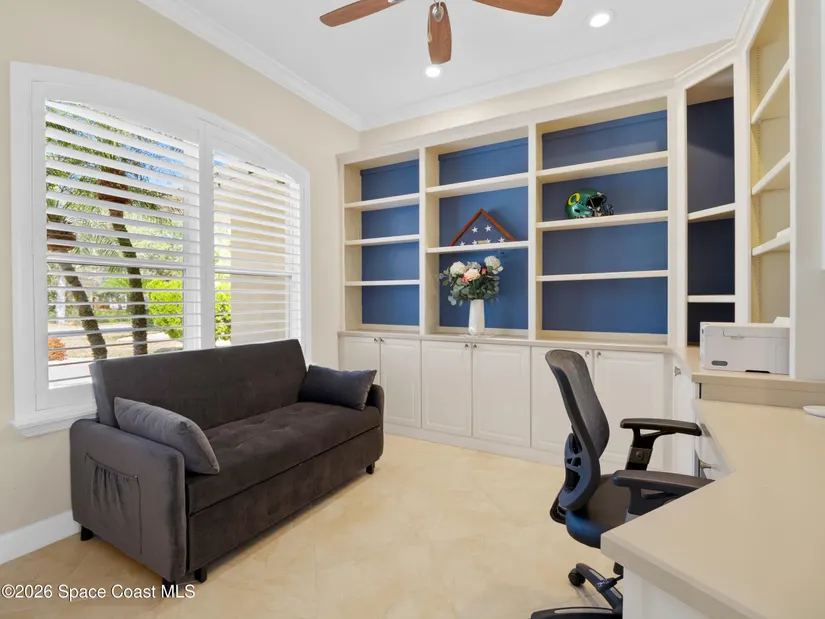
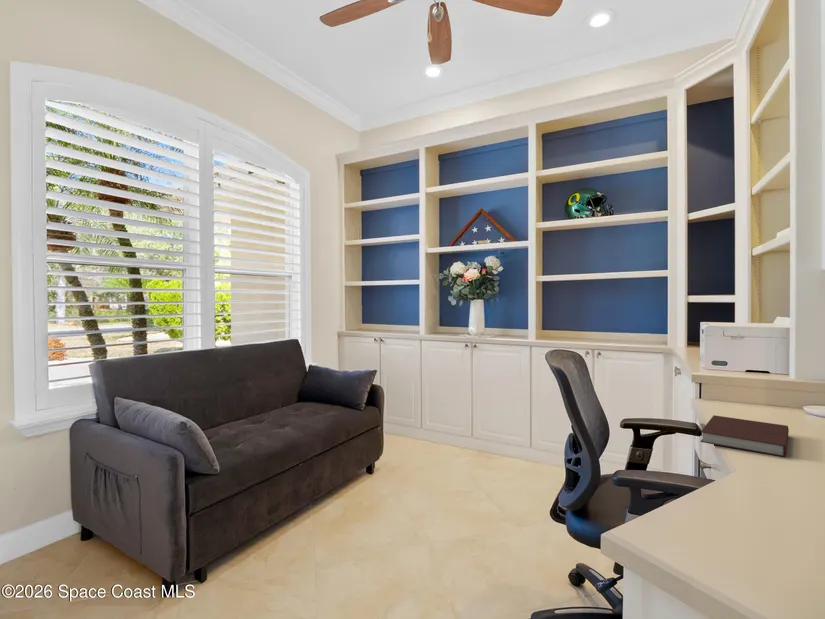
+ notebook (745, 433)
